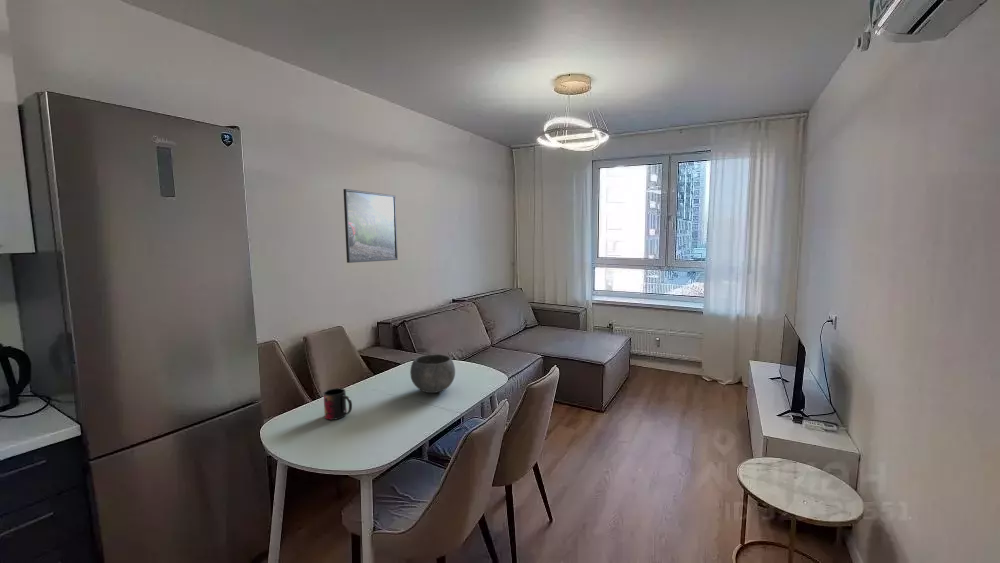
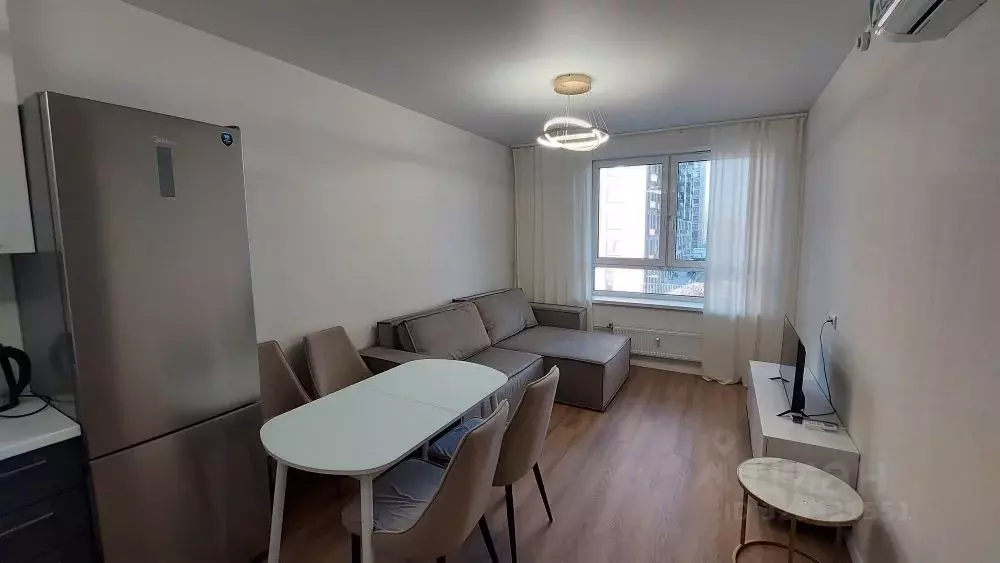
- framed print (372, 227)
- mug (338, 404)
- bowl (432, 374)
